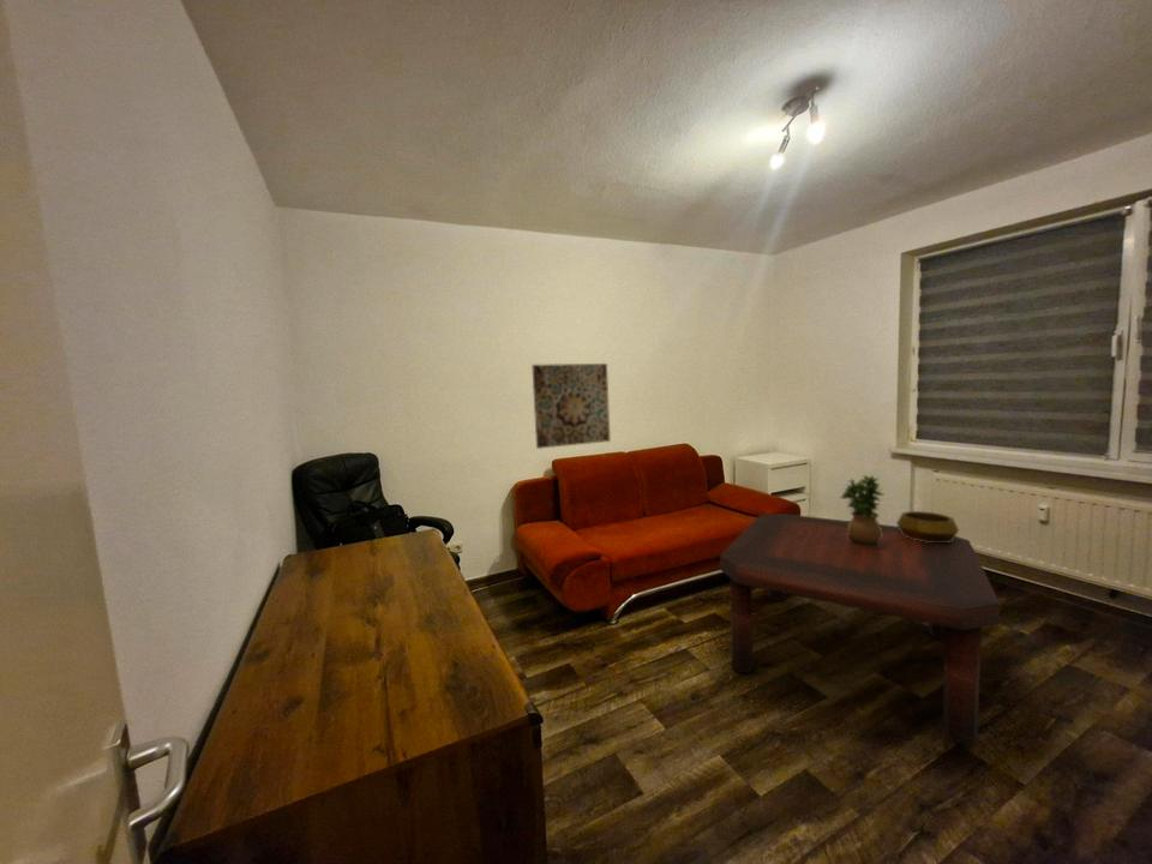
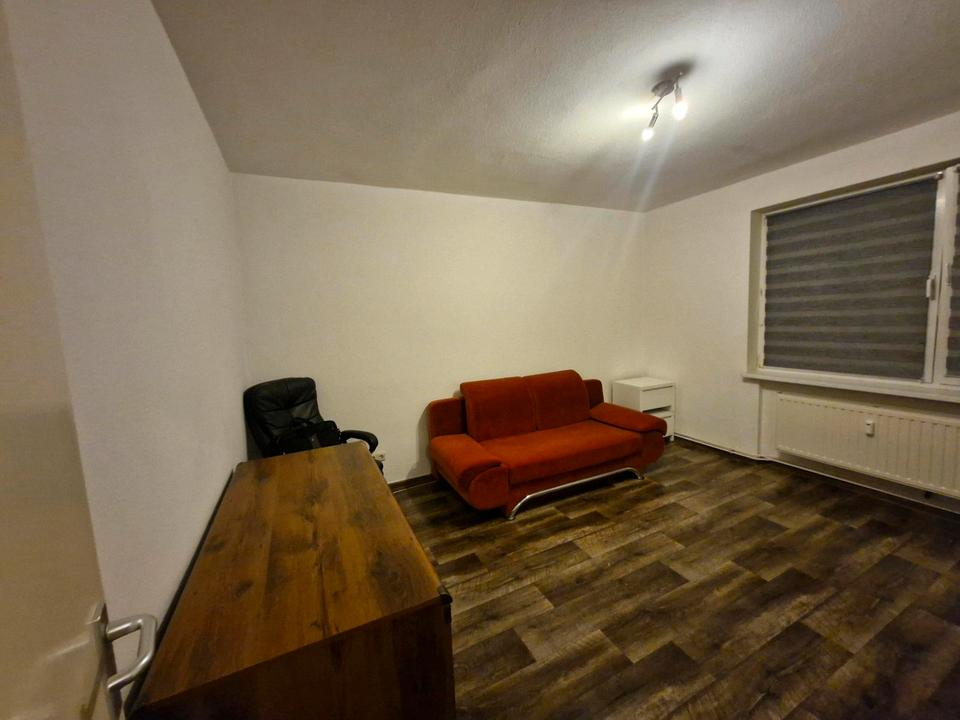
- decorative bowl (926, 526)
- wall art (572, 404)
- coffee table (845, 598)
- potted plant (863, 508)
